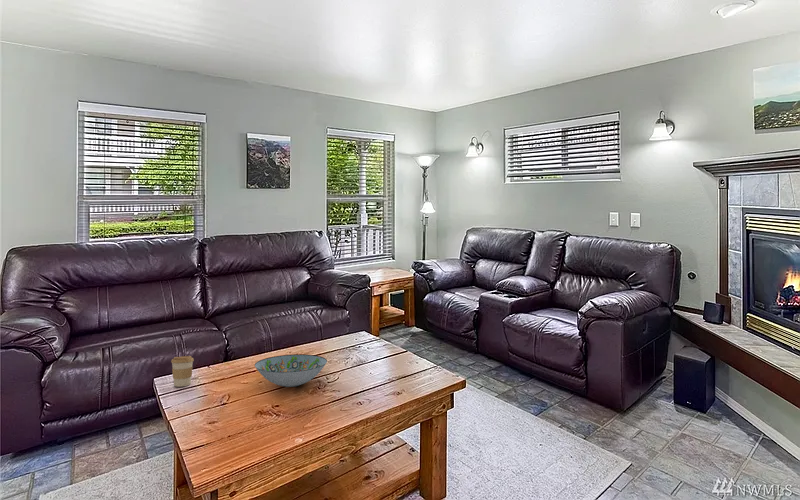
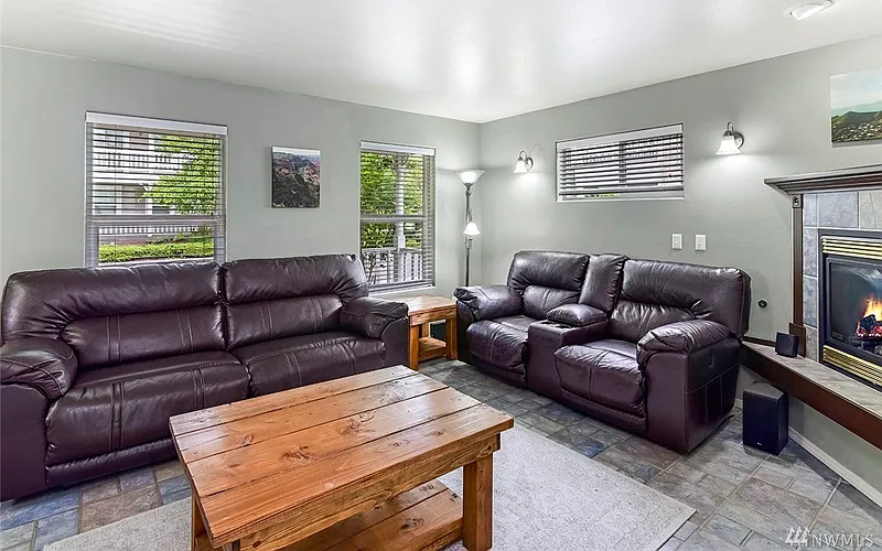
- coffee cup (182, 370)
- decorative bowl (291, 373)
